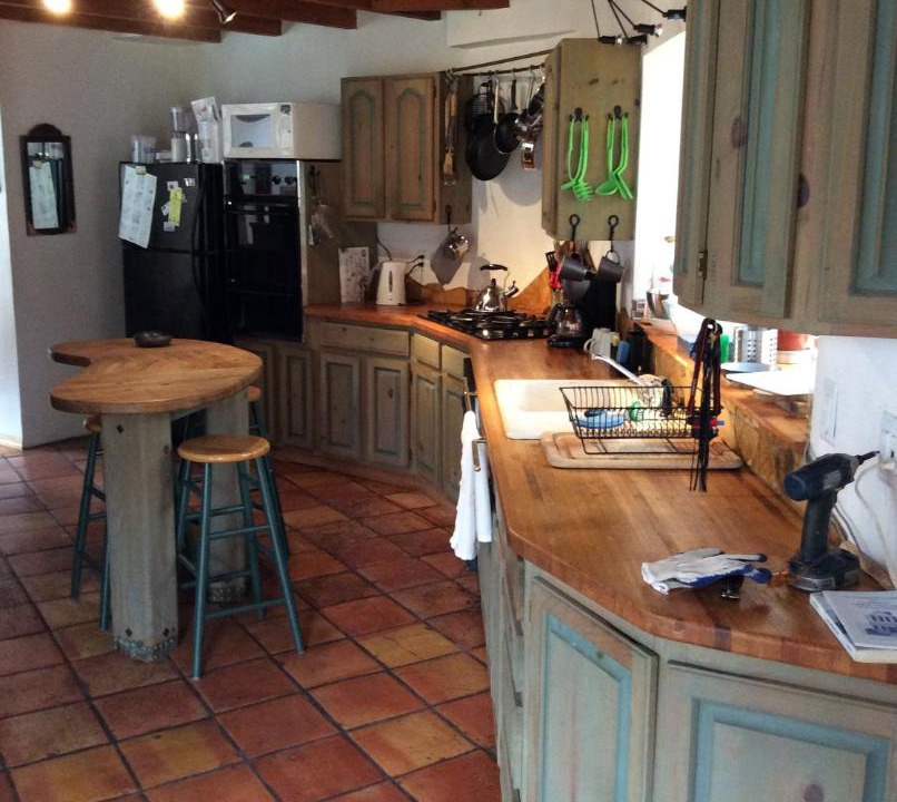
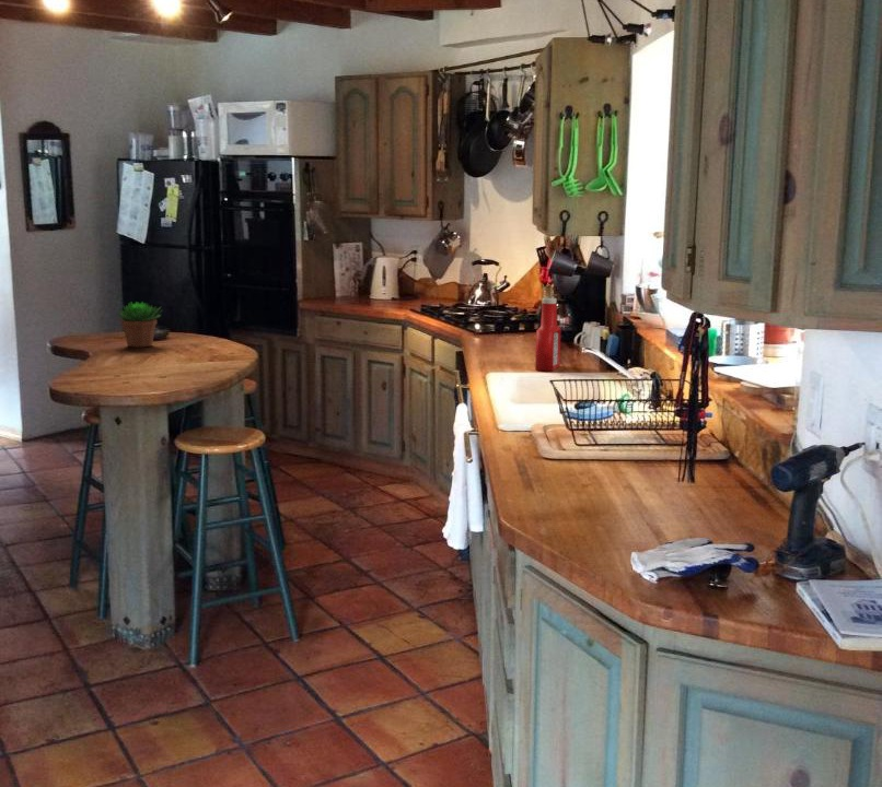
+ succulent plant (140, 322)
+ soap bottle (548, 332)
